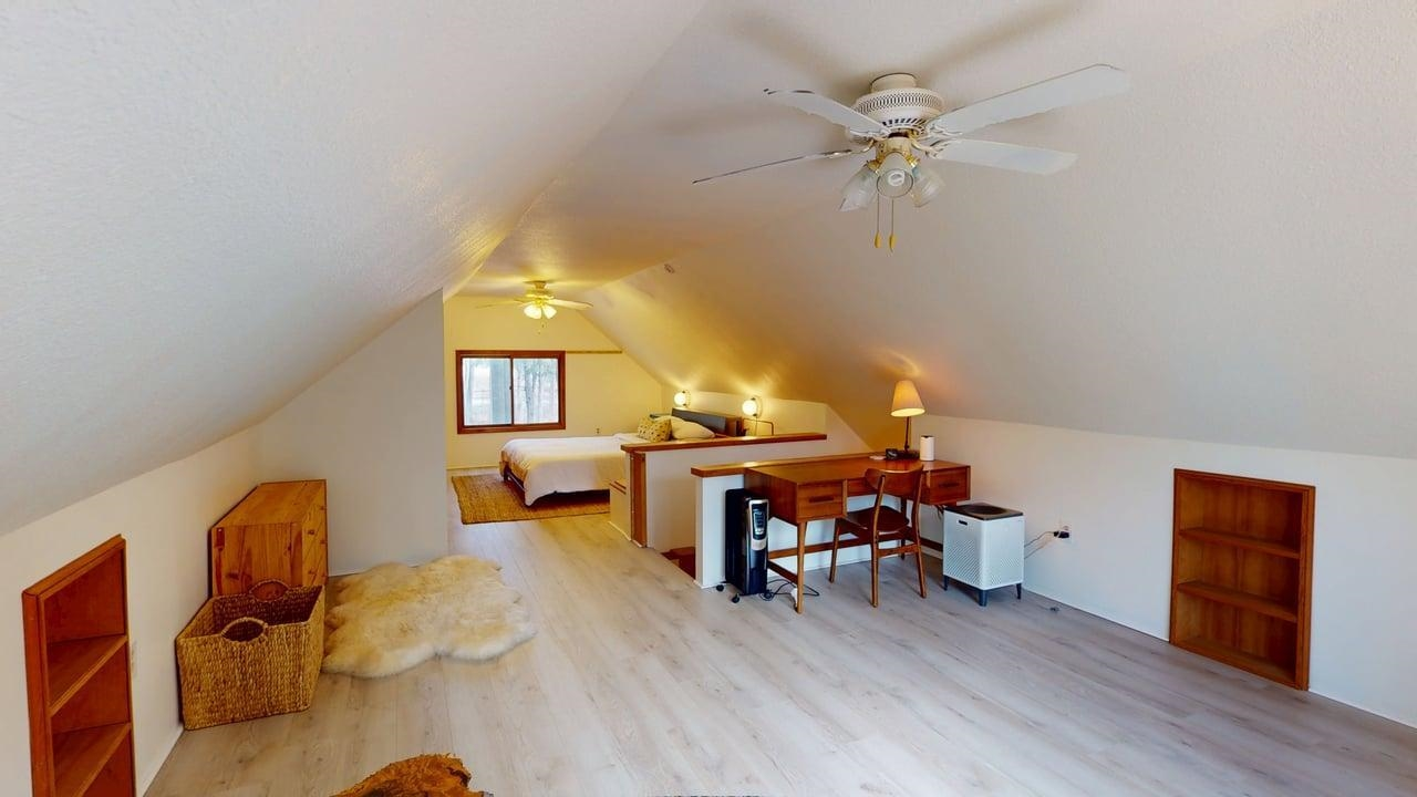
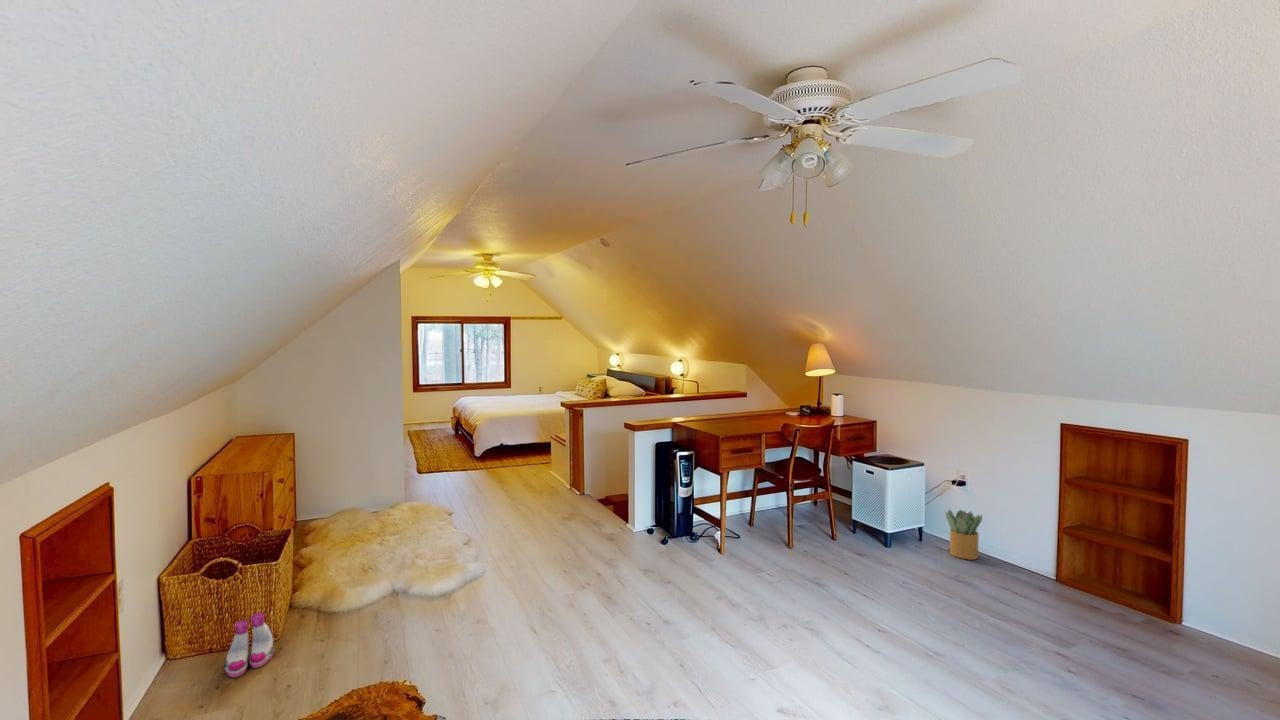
+ potted plant (962, 533)
+ boots (248, 639)
